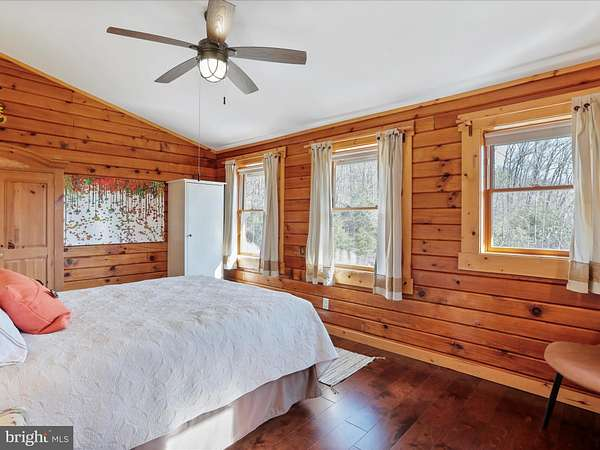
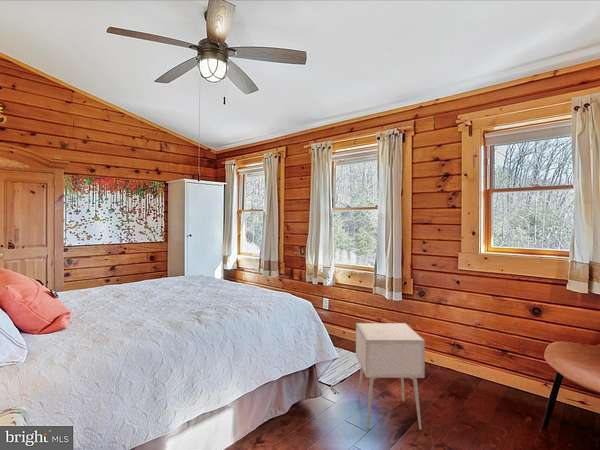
+ nightstand (388, 372)
